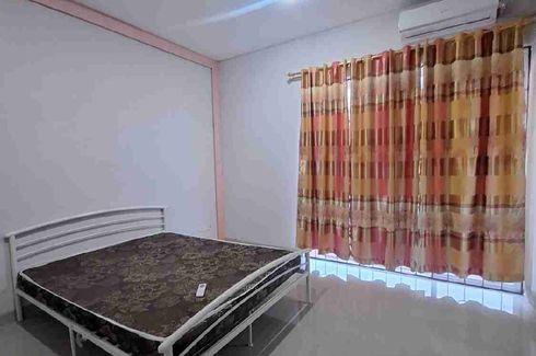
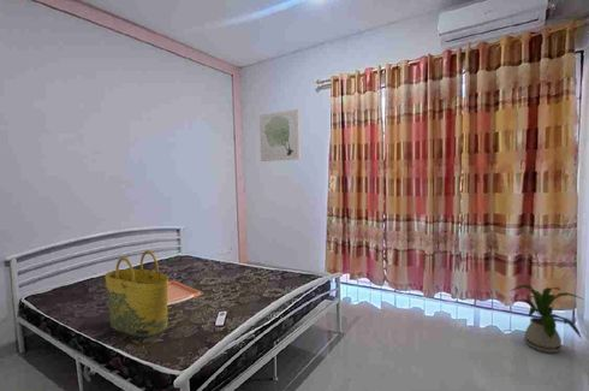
+ house plant (545, 312)
+ serving tray (167, 294)
+ wall art (279, 136)
+ tote bag (138, 289)
